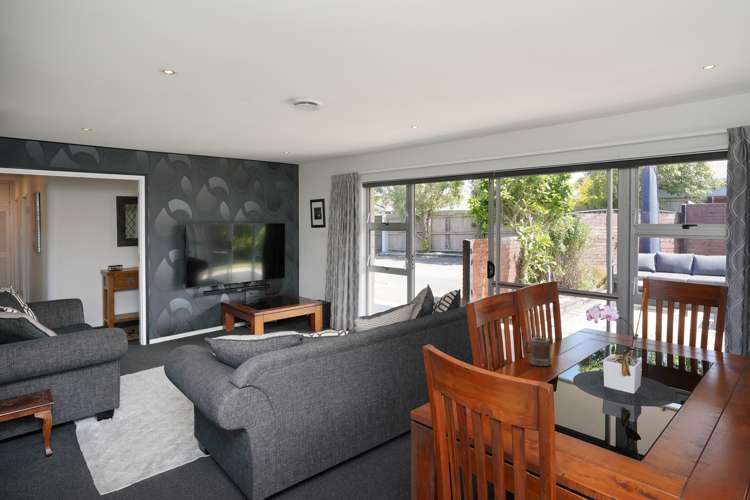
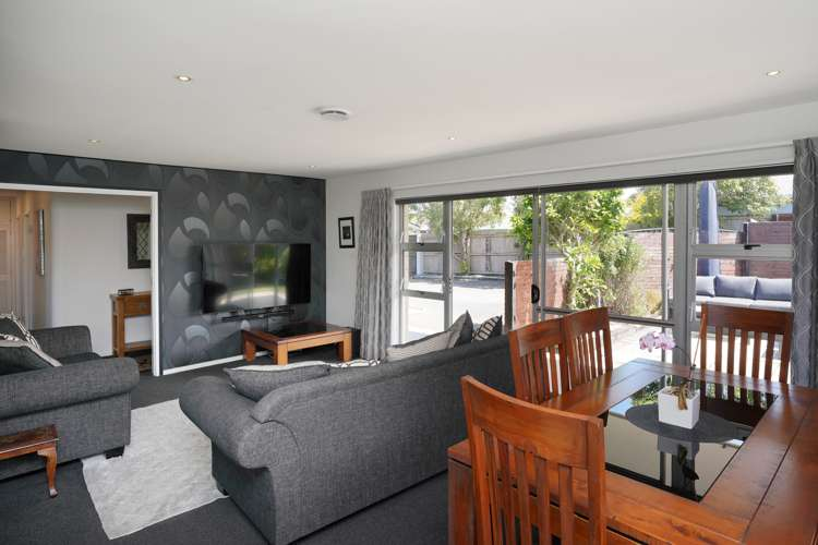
- mug (537, 350)
